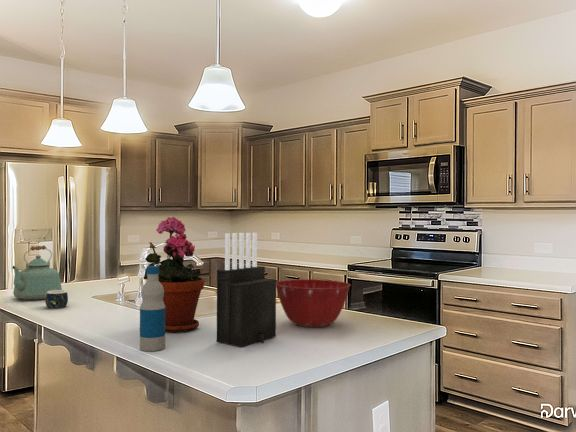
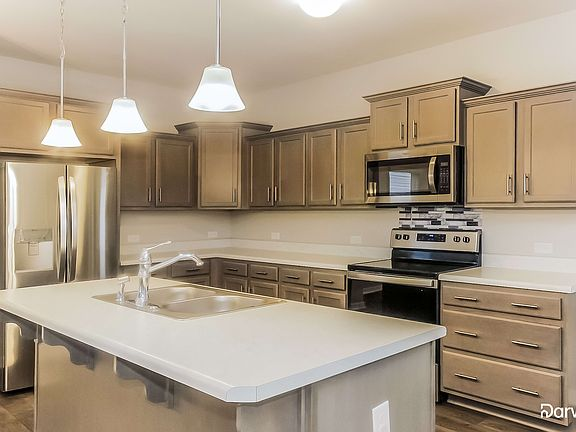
- kettle (34, 272)
- mixing bowl (312, 303)
- knife block (249, 286)
- mug (54, 299)
- bottle (152, 307)
- potted plant (174, 272)
